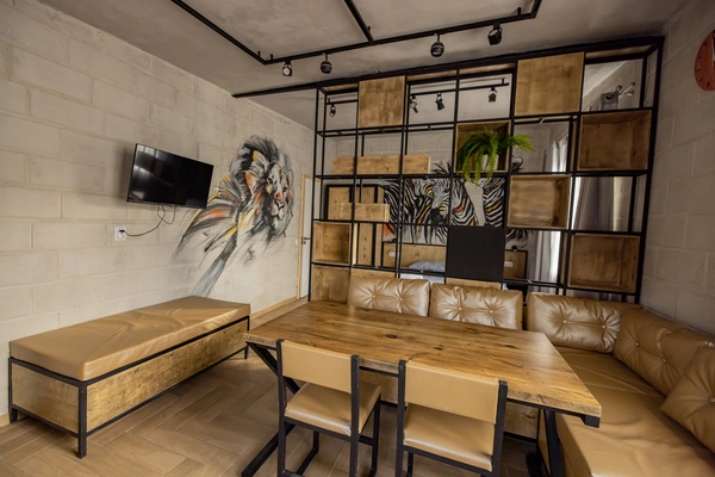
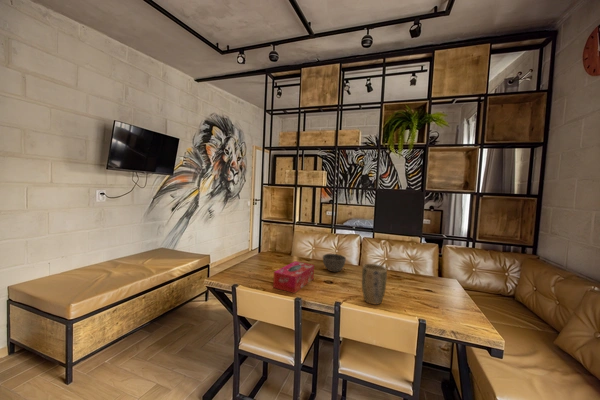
+ plant pot (373, 283)
+ tissue box (294, 275)
+ bowl (333, 263)
